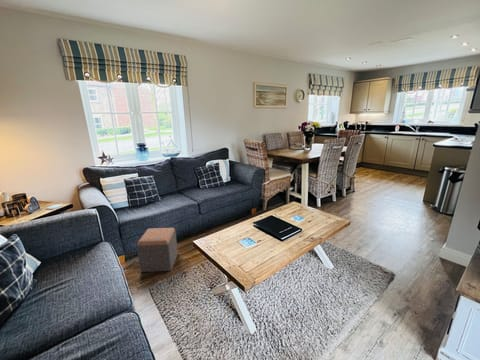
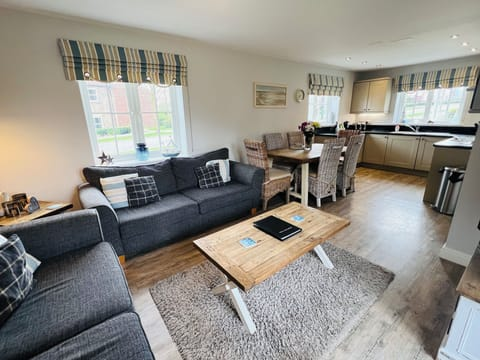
- footstool (158, 248)
